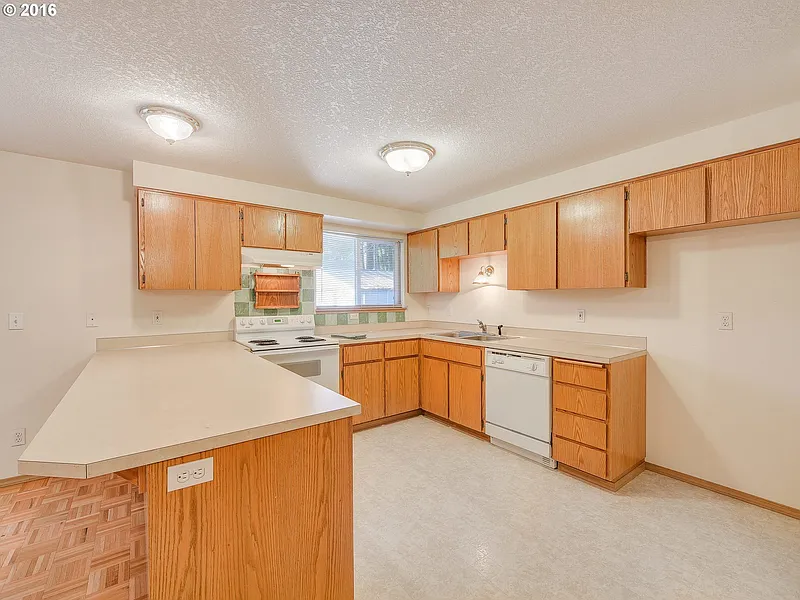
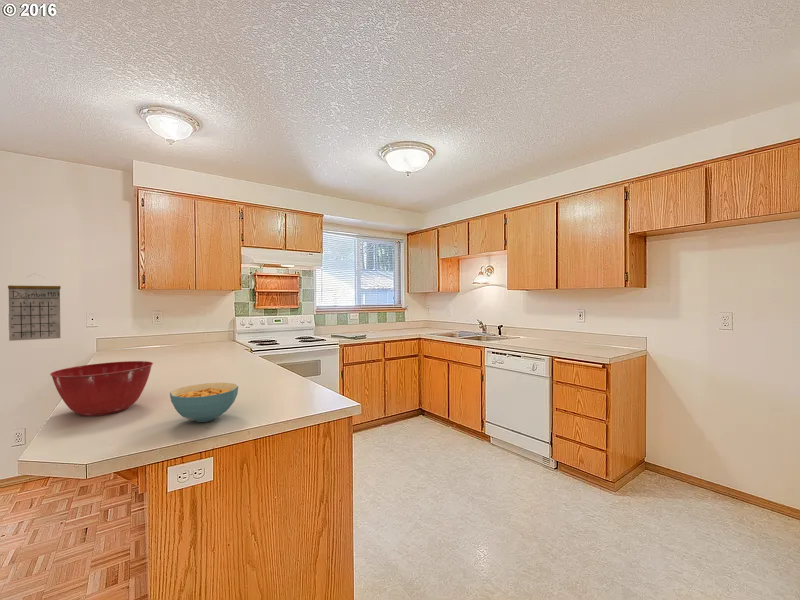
+ calendar (35, 306)
+ cereal bowl (205, 404)
+ mixing bowl (105, 388)
